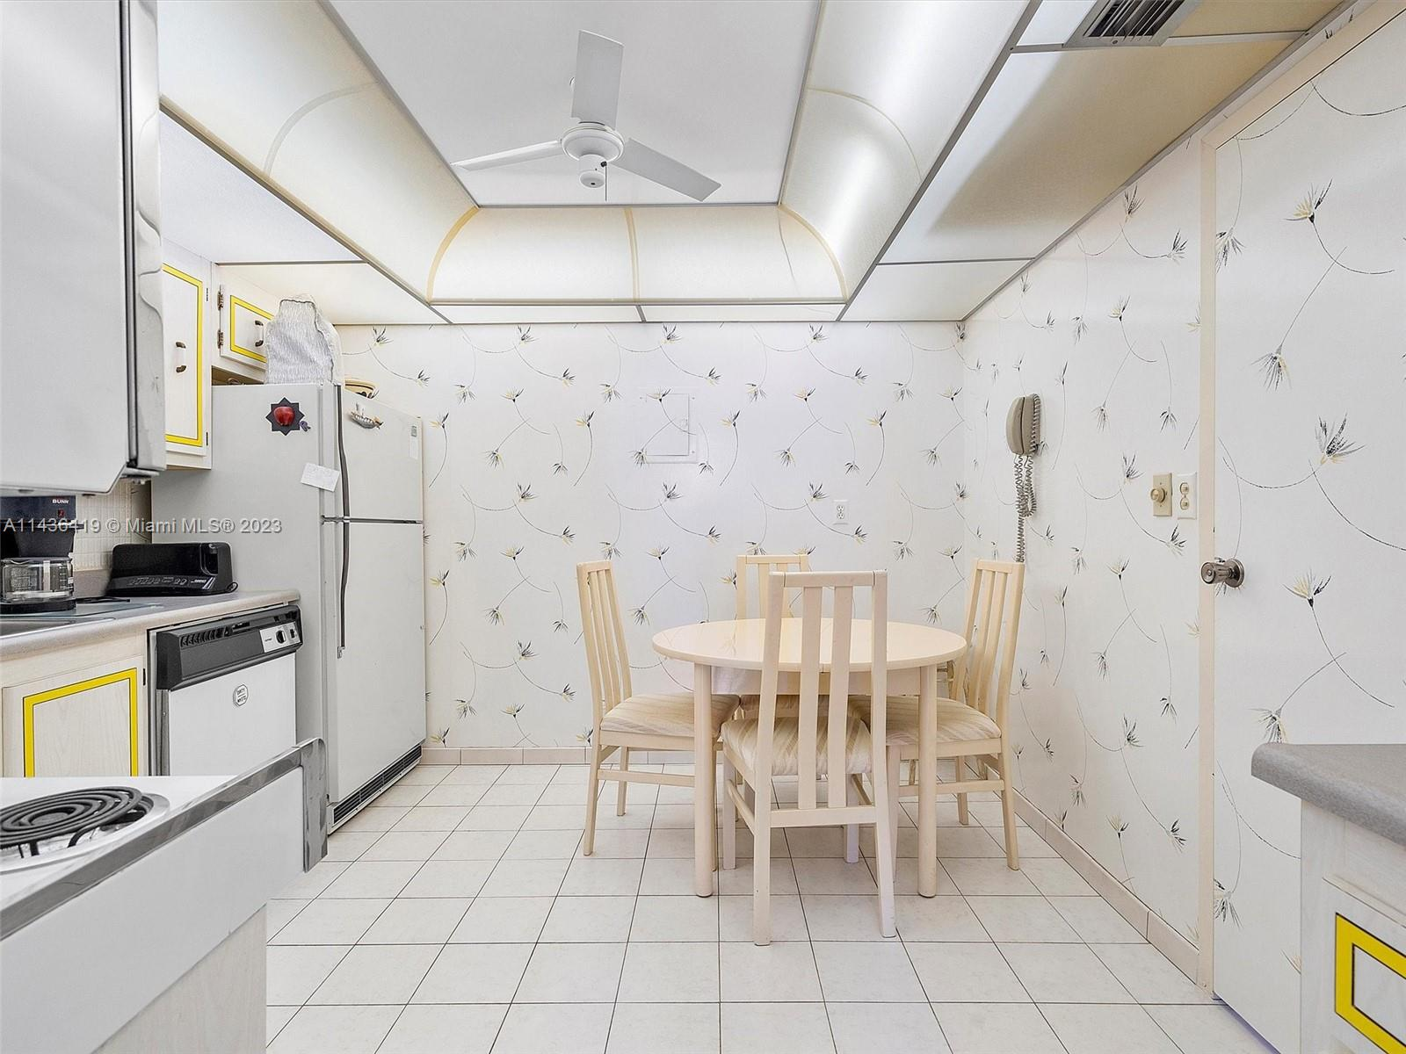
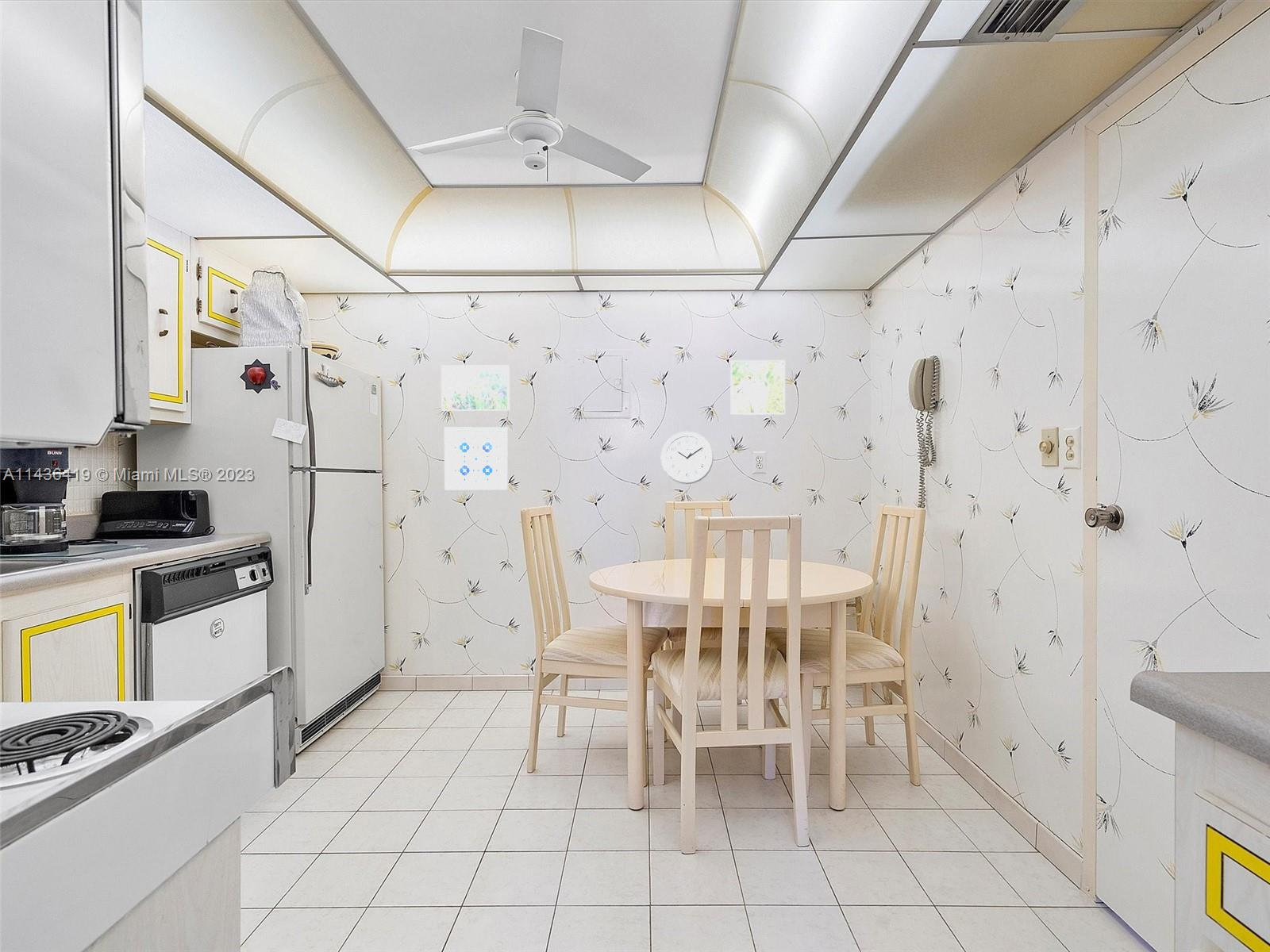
+ wall clock (687, 457)
+ wall art (476, 458)
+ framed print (757, 387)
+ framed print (475, 388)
